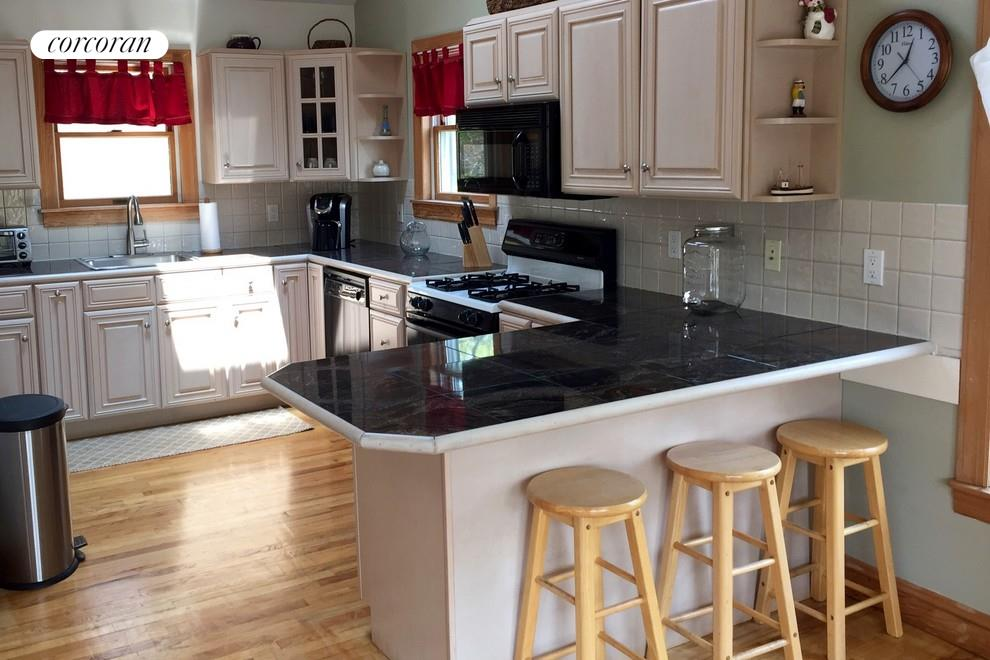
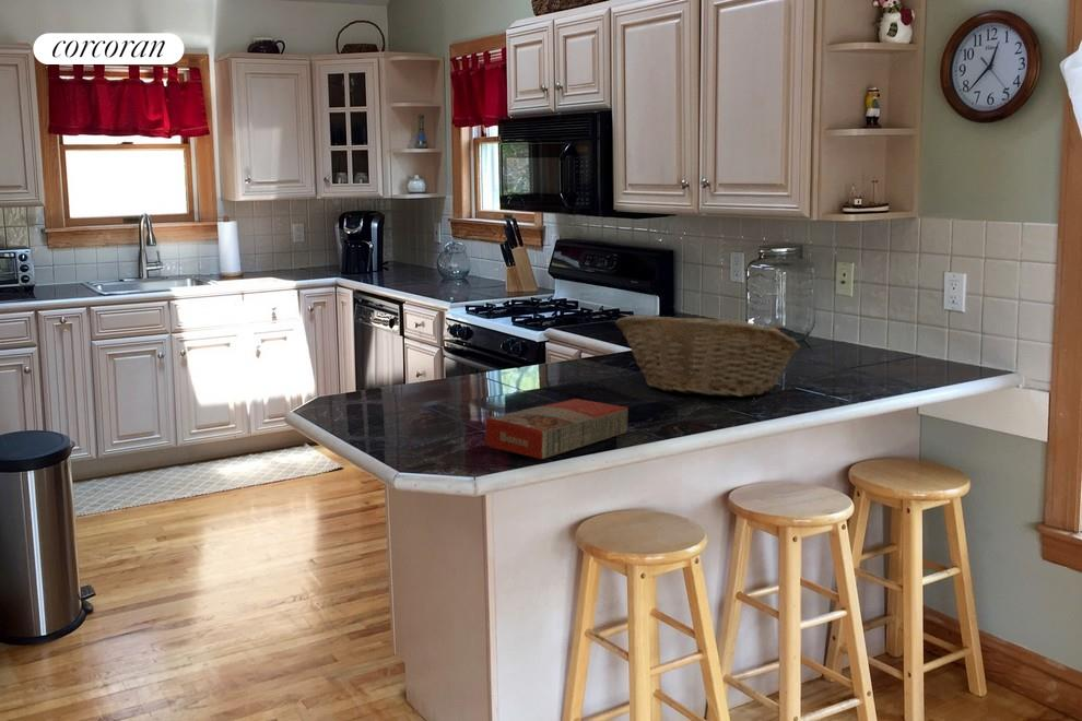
+ fruit basket (705, 350)
+ macaroni box (558, 426)
